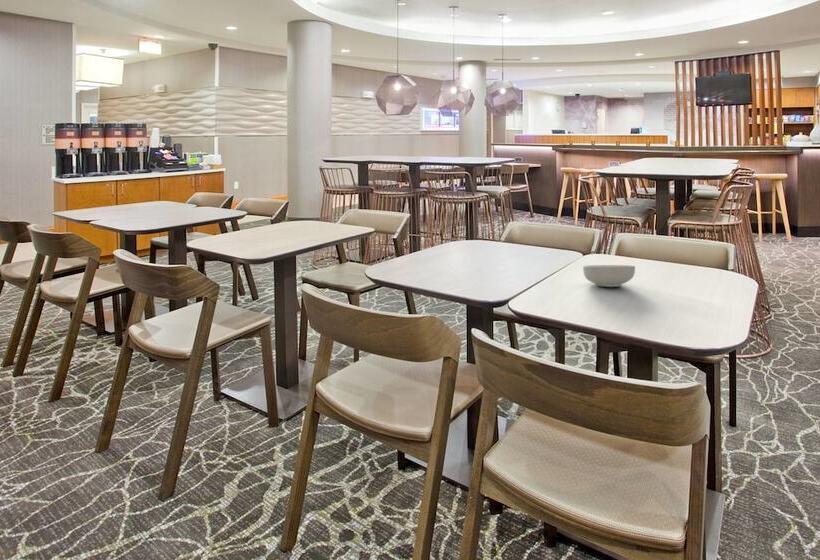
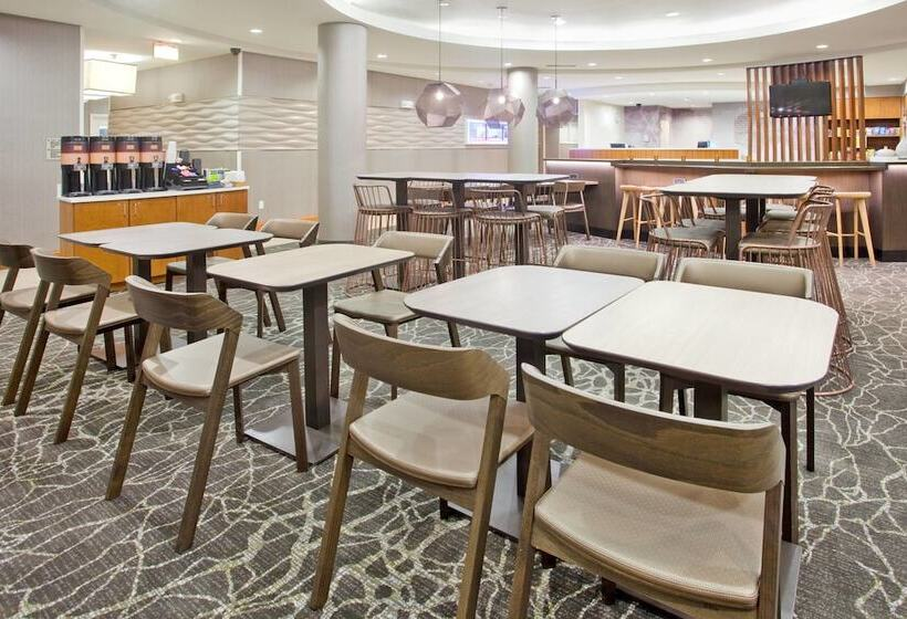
- cereal bowl (608, 275)
